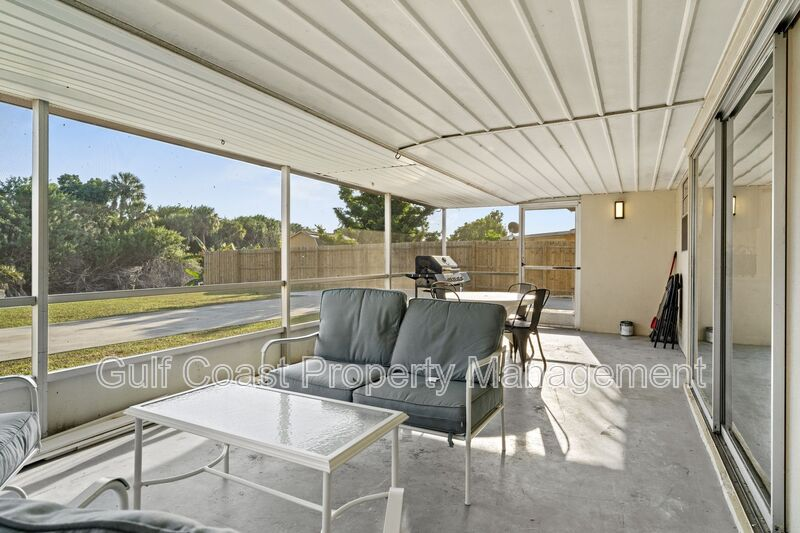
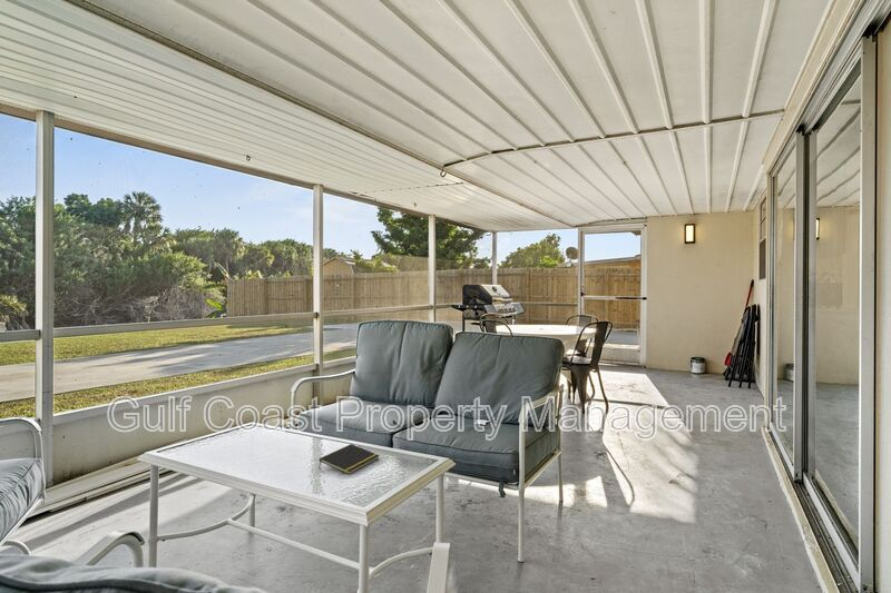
+ notepad (350, 457)
